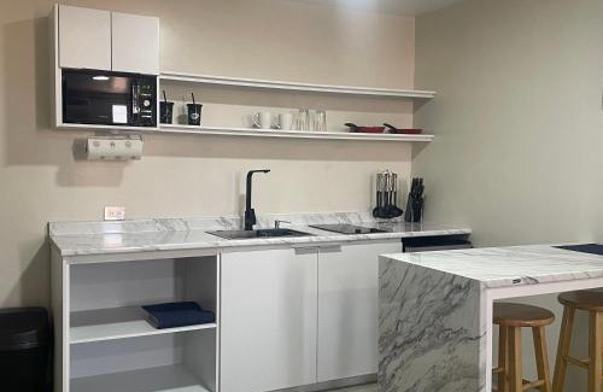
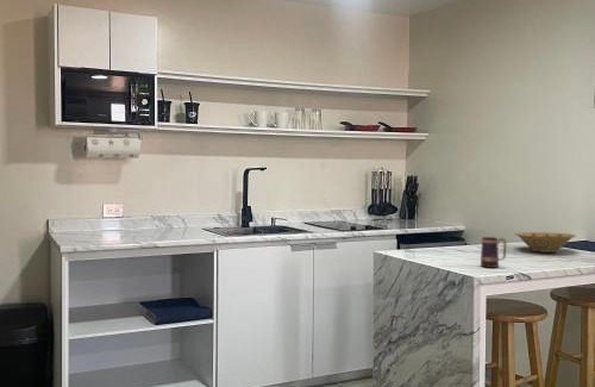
+ mug (493, 251)
+ bowl (544, 242)
